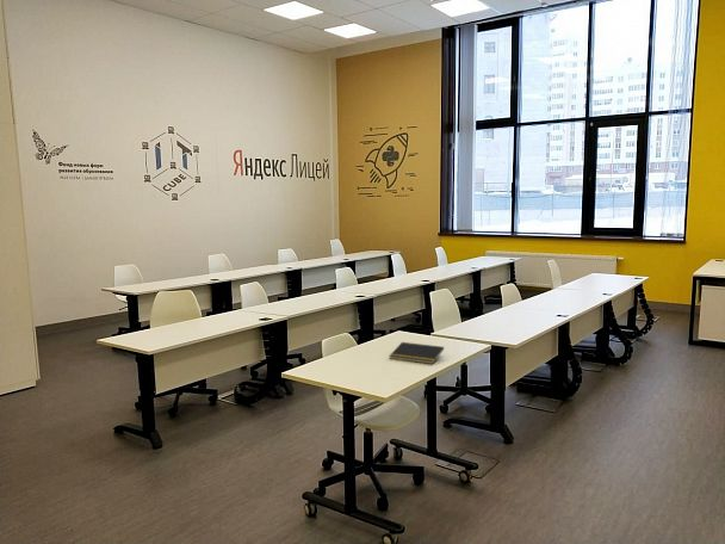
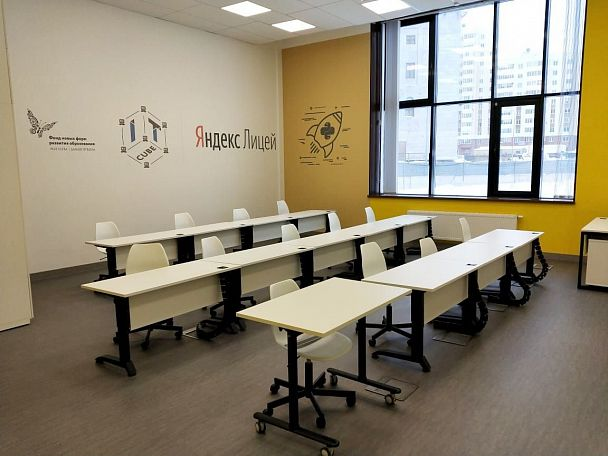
- notepad (416, 352)
